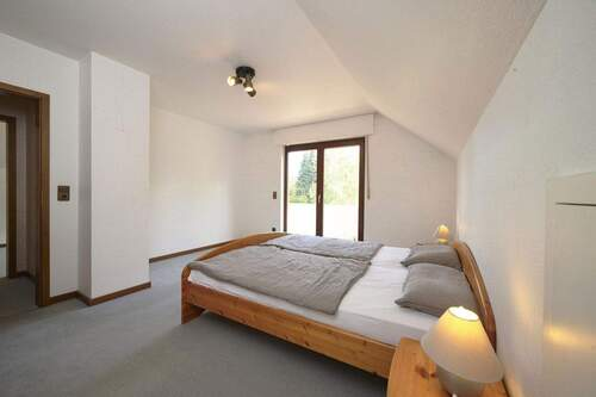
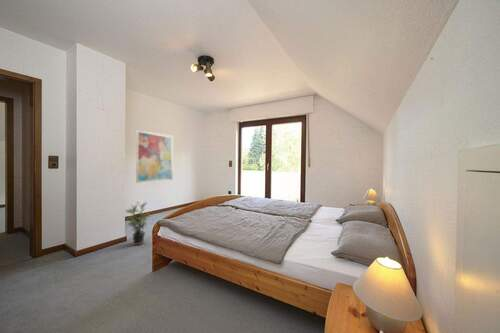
+ potted plant (137, 222)
+ wall art (156, 157)
